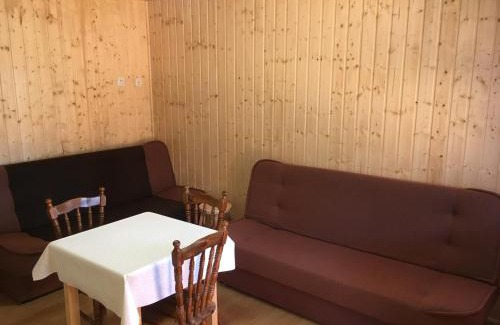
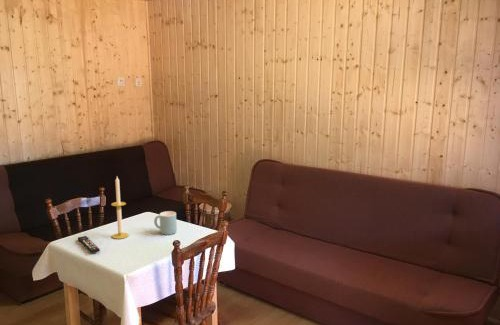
+ remote control (88, 244)
+ candle (118, 206)
+ mug (165, 222)
